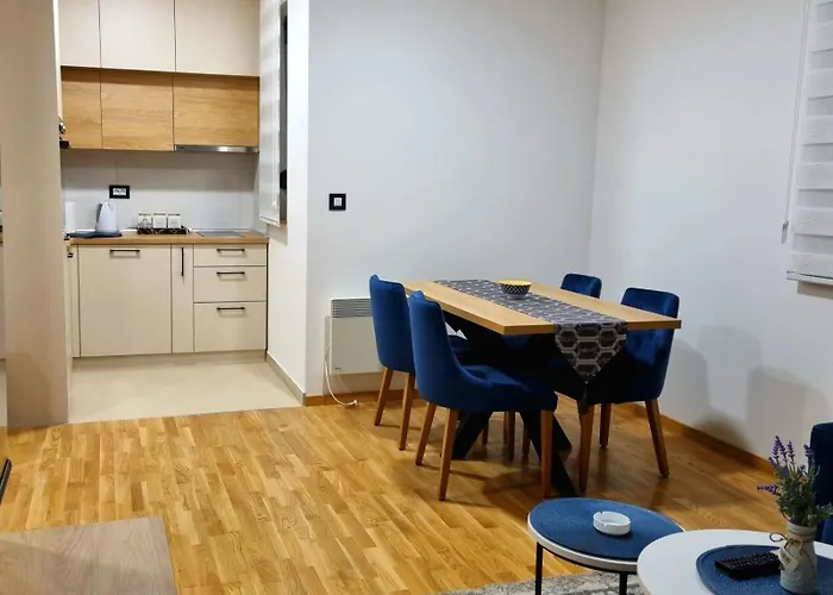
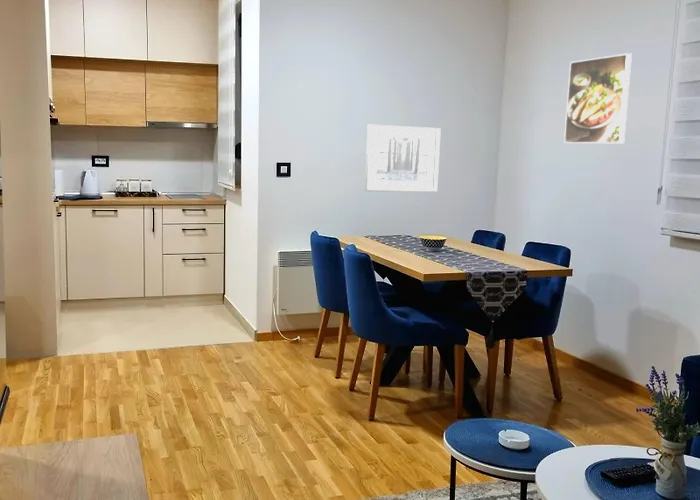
+ wall art (403, 159)
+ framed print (595, 100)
